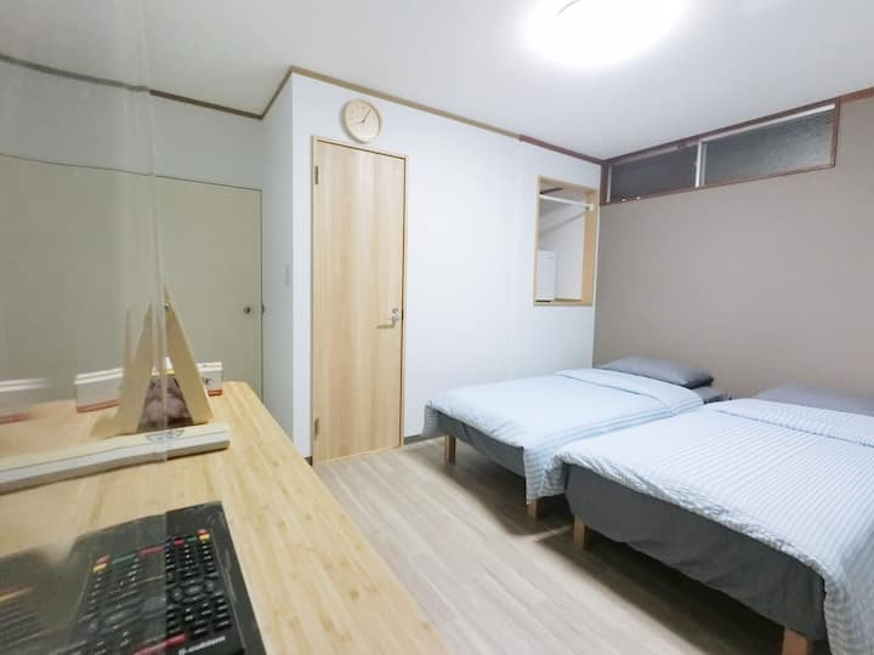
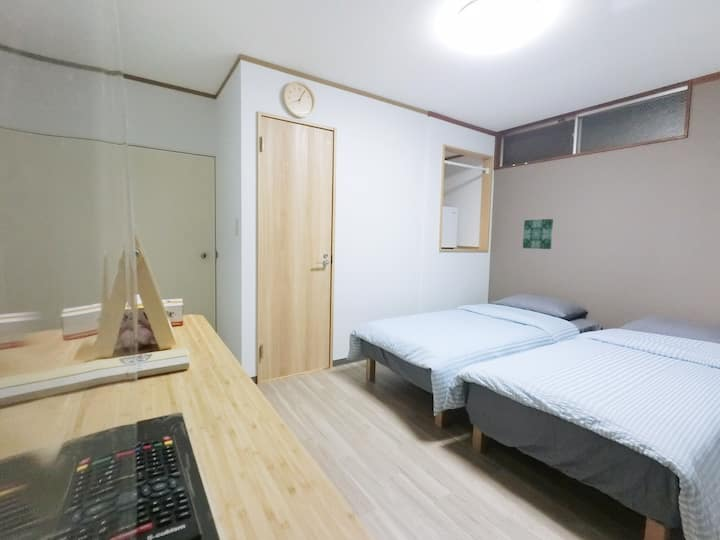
+ wall art (537, 234)
